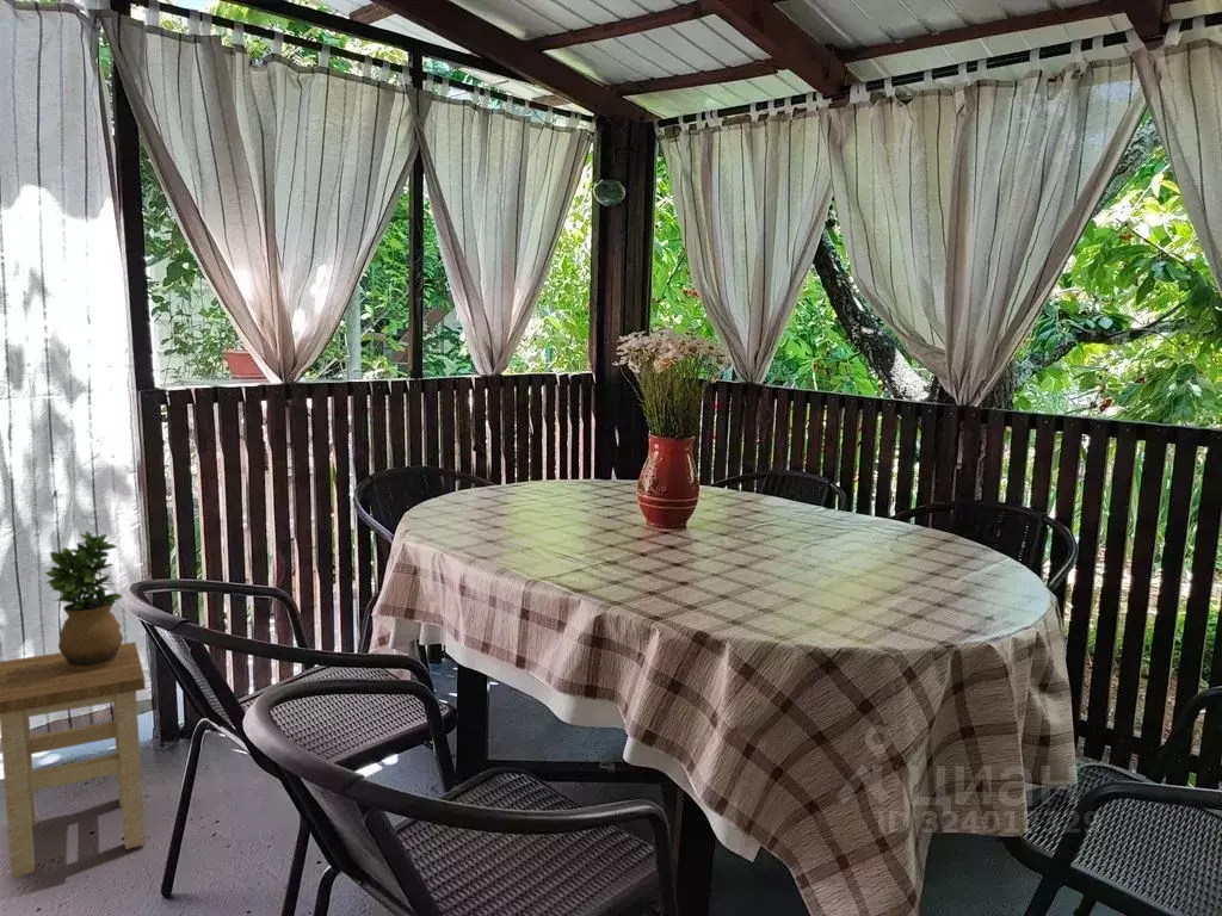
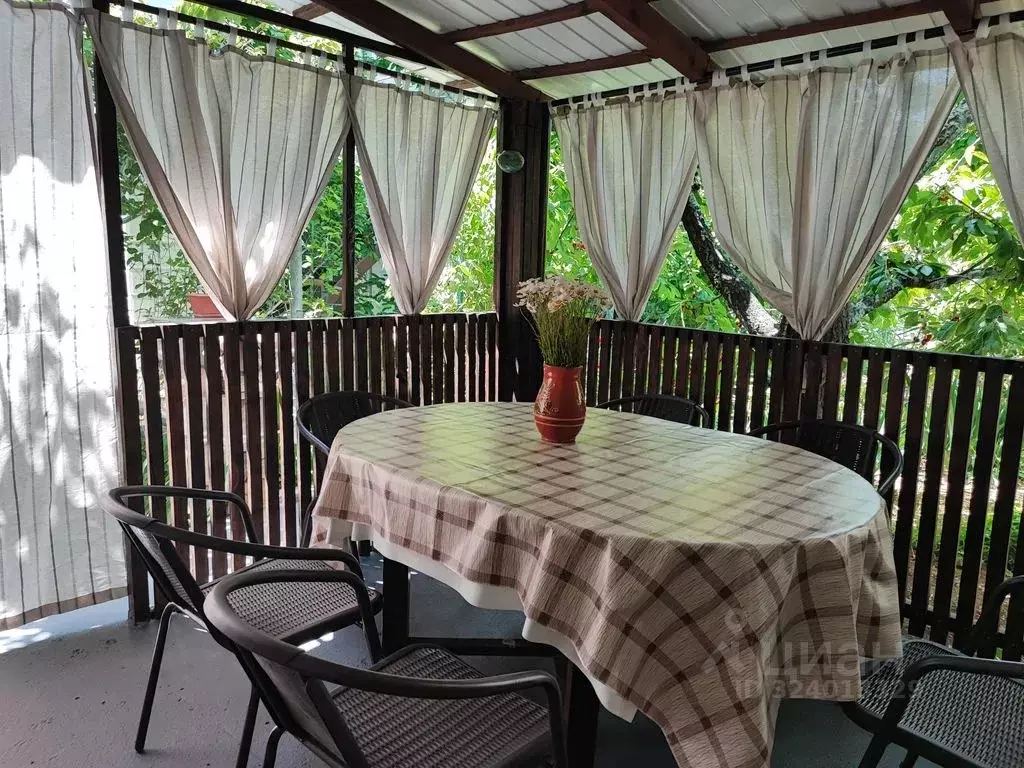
- stool (72, 745)
- potted plant (79, 598)
